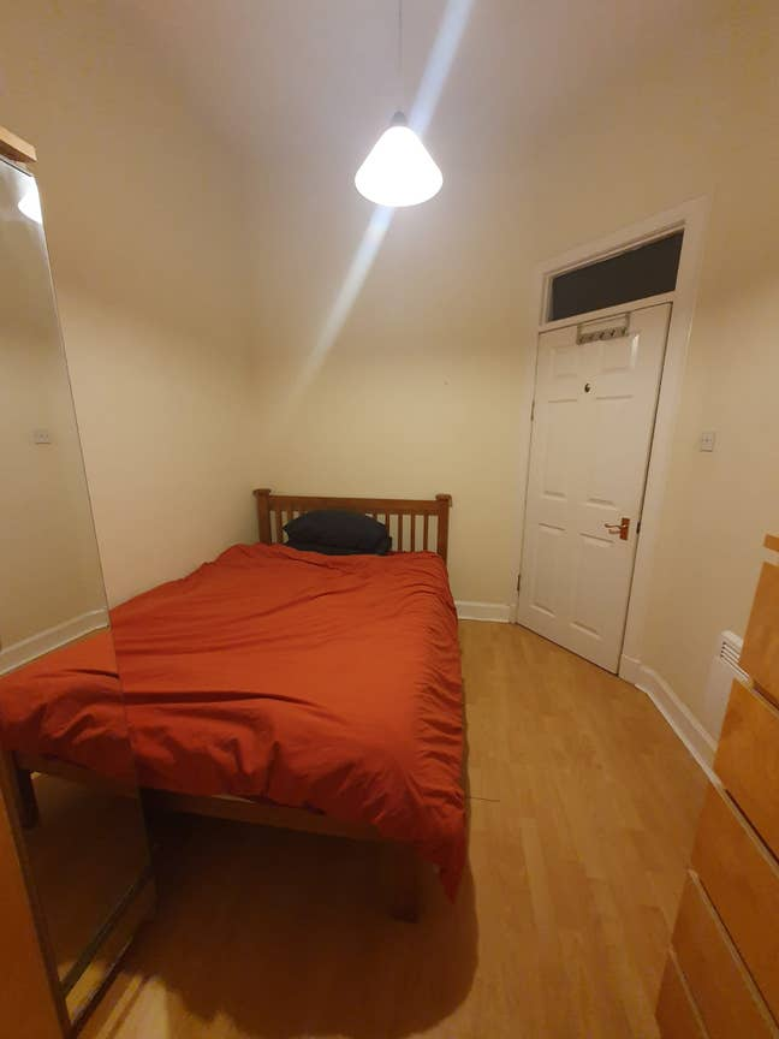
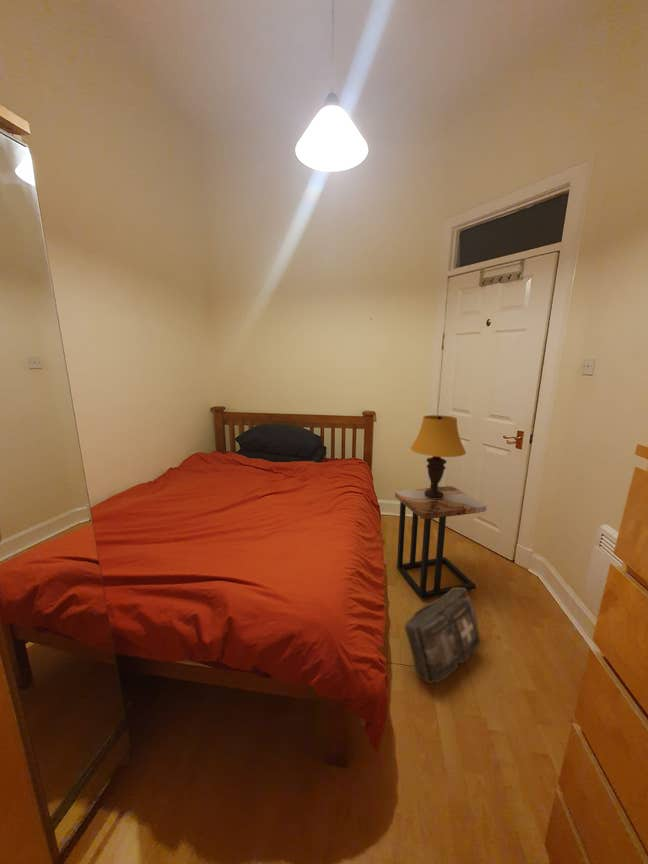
+ backpack (447, 629)
+ side table (437, 539)
+ table lamp (436, 456)
